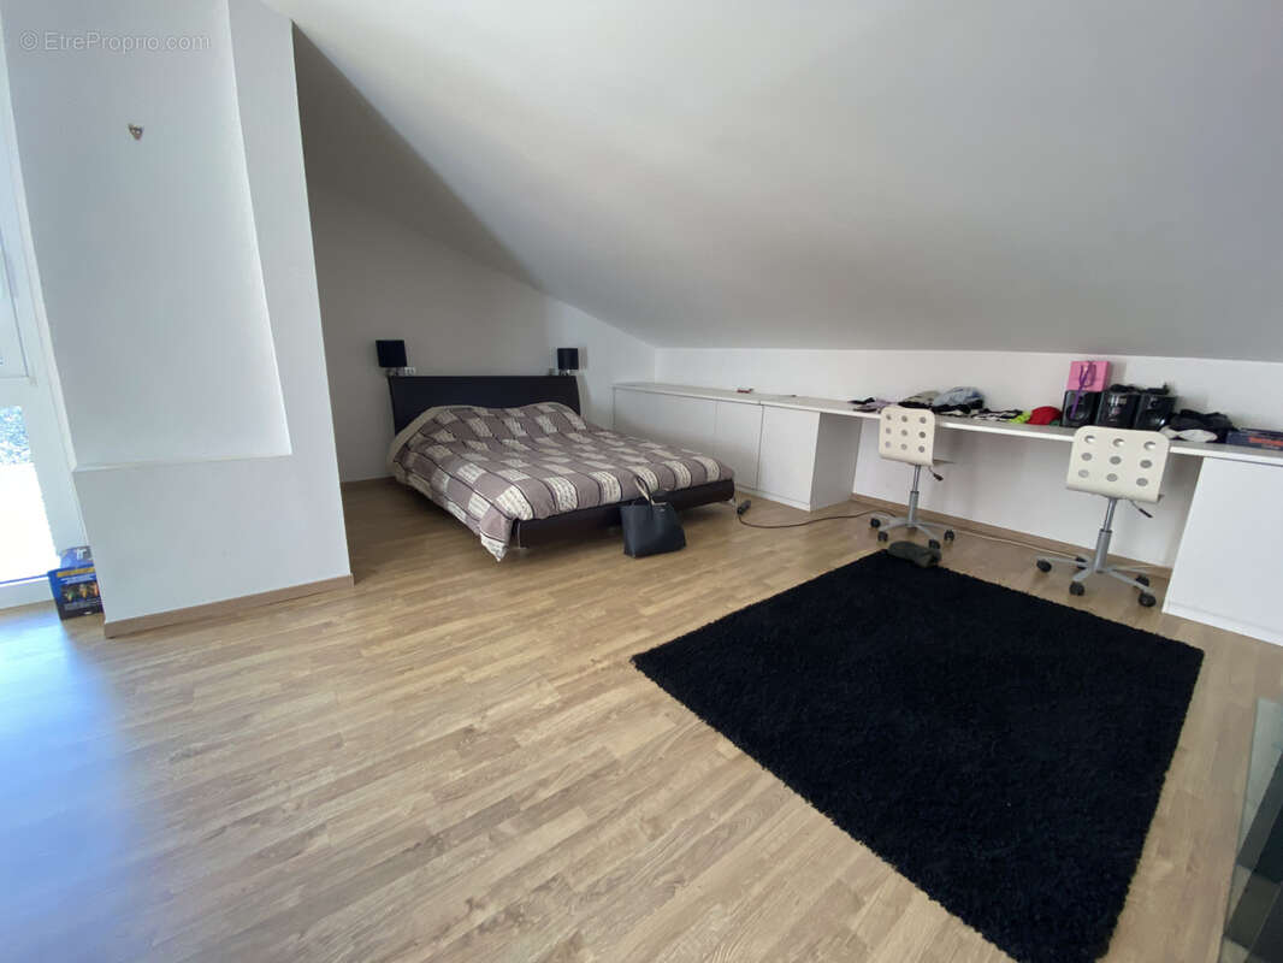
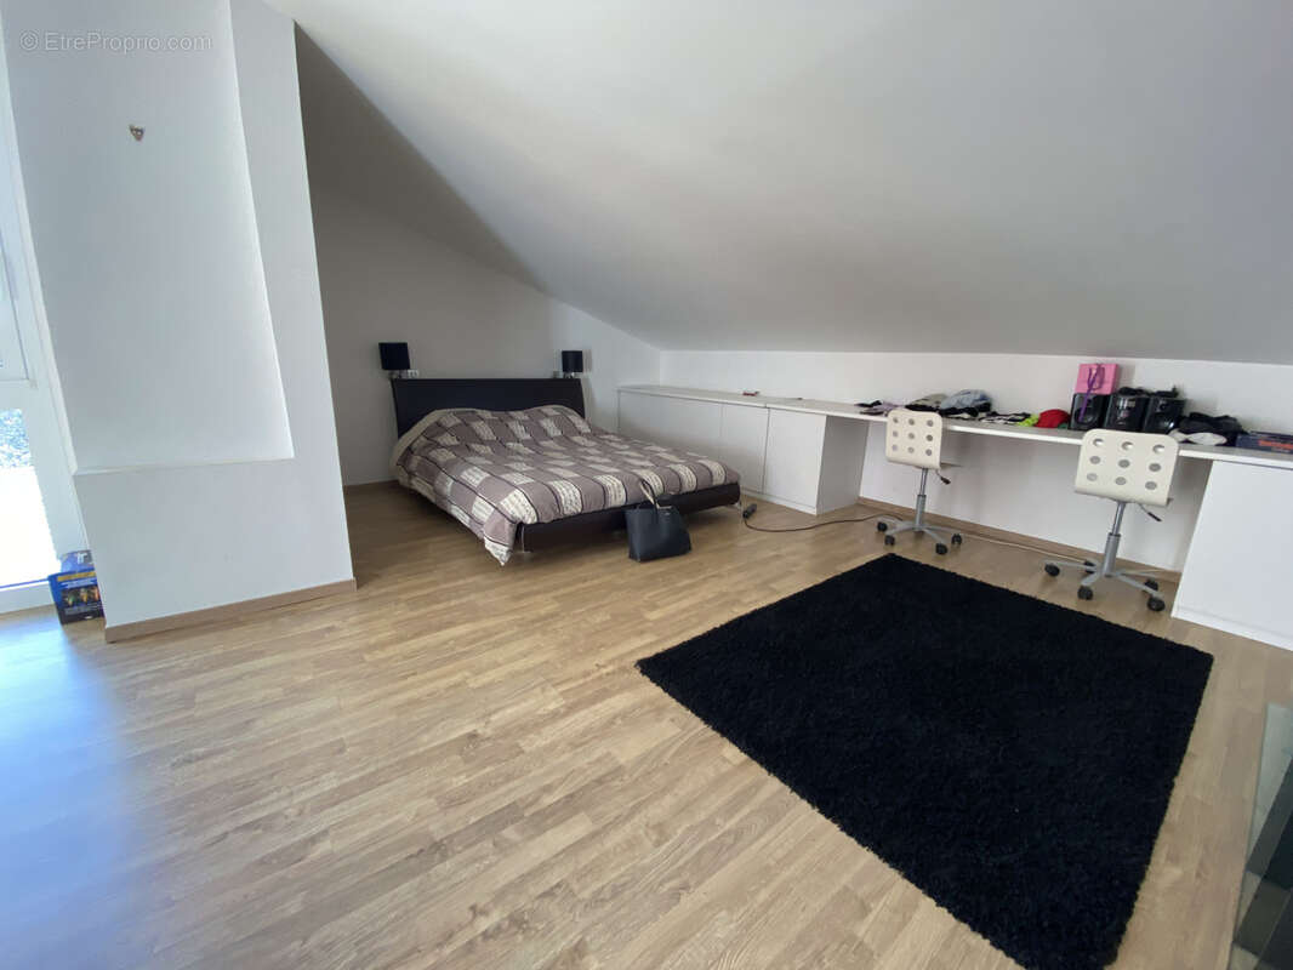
- sneaker (914, 554)
